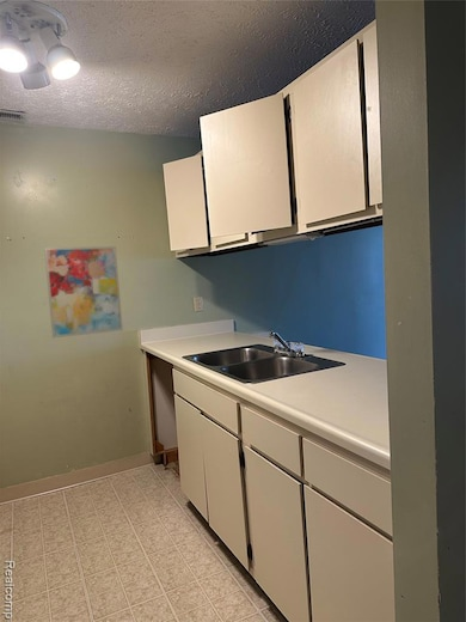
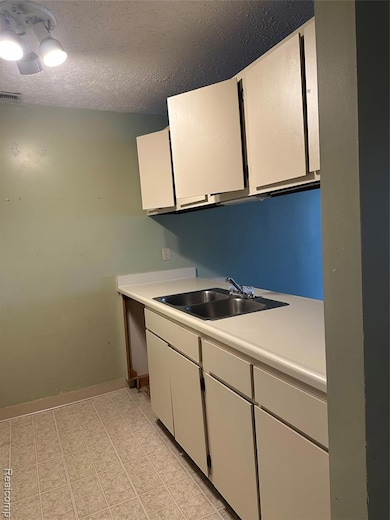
- wall art (85, 291)
